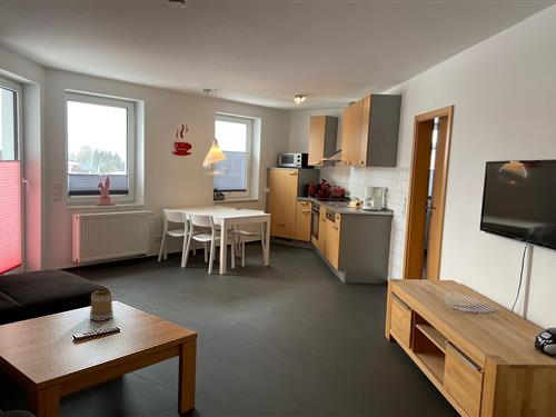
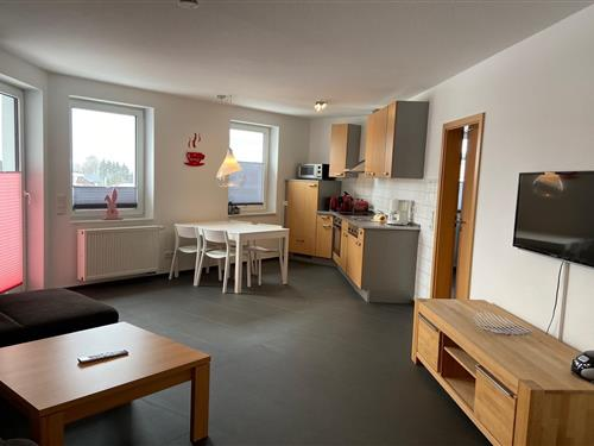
- mug (101, 305)
